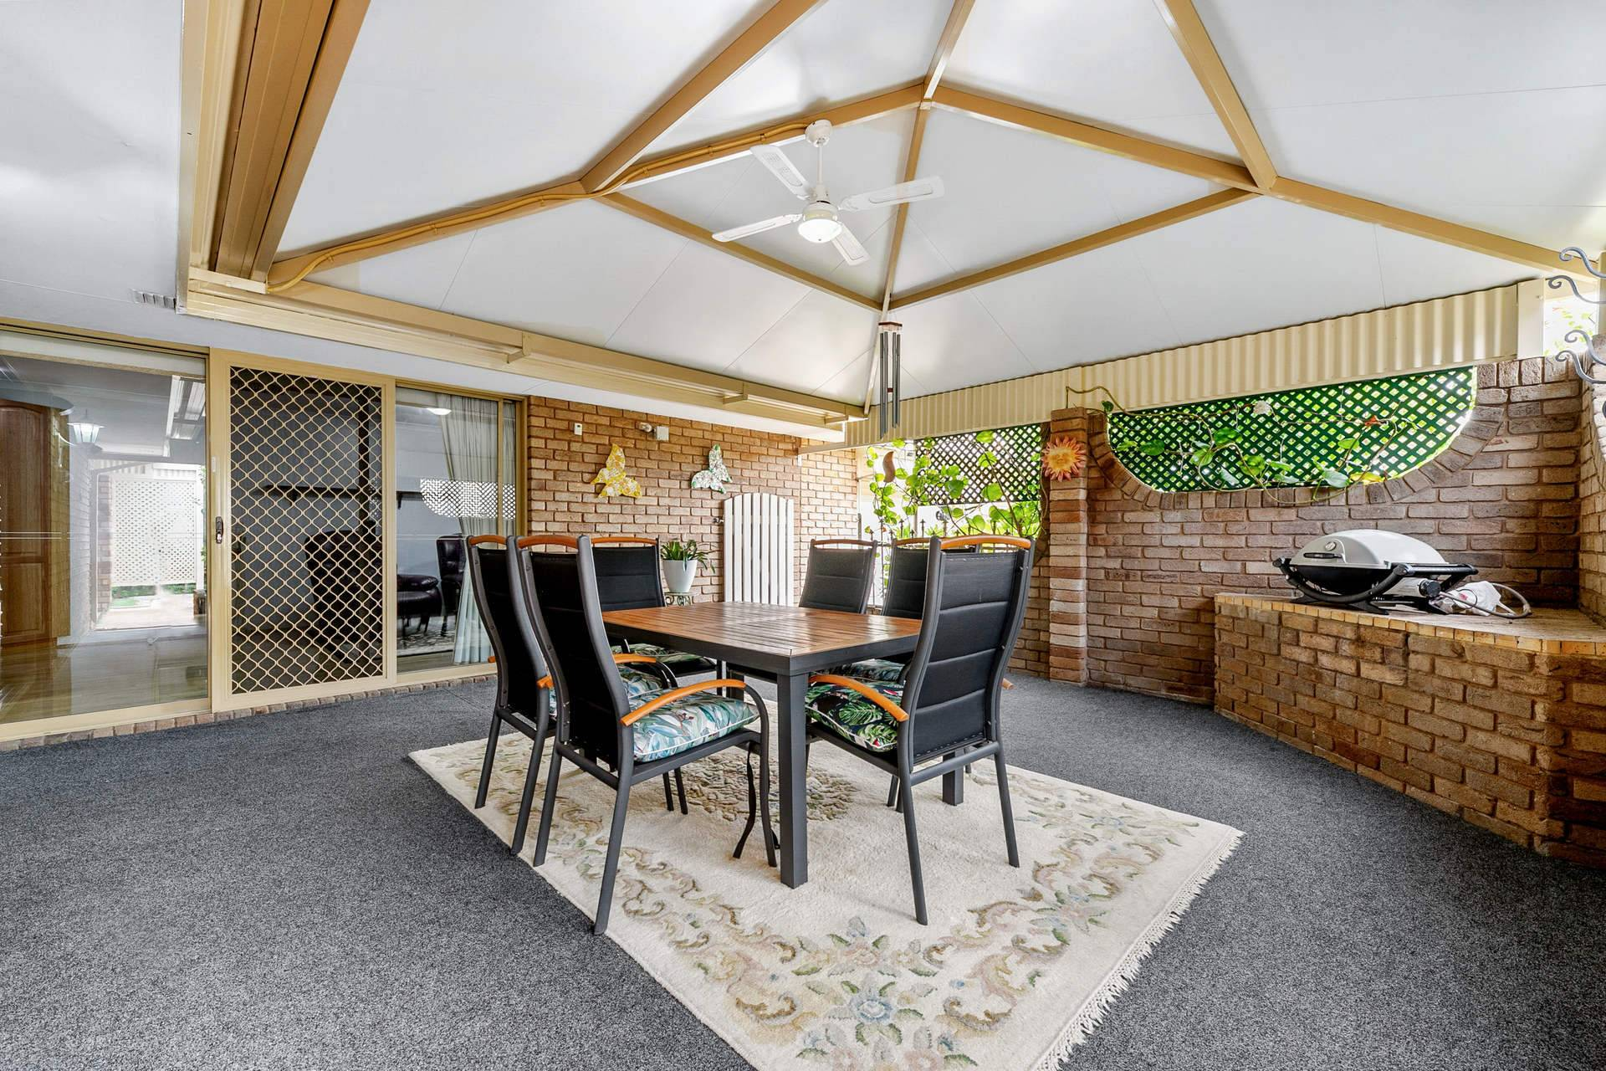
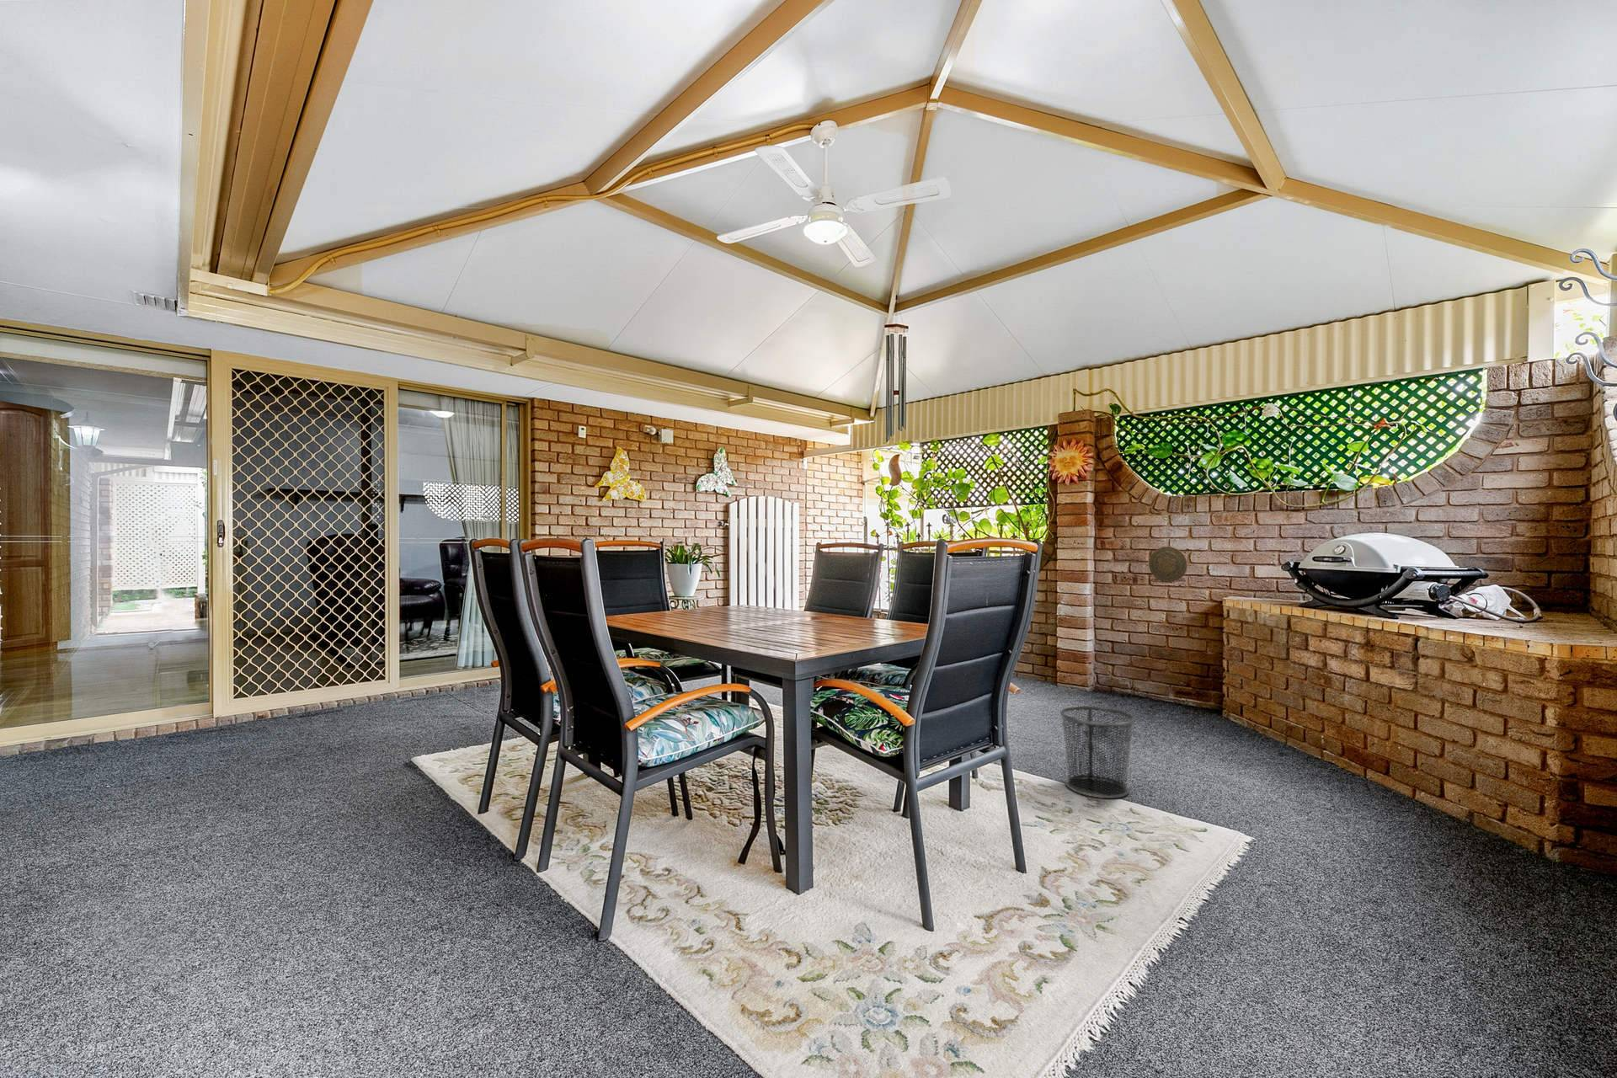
+ waste bin (1096, 751)
+ decorative plate (1166, 564)
